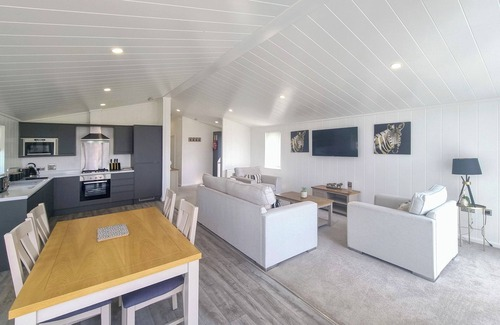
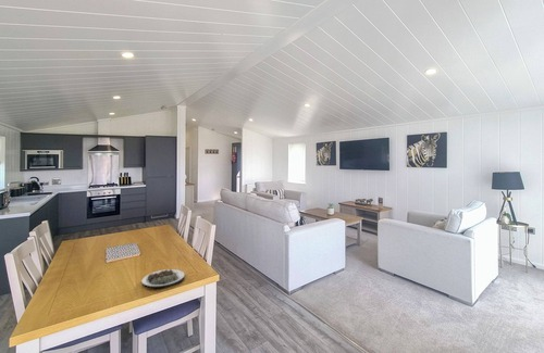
+ plate (163, 276)
